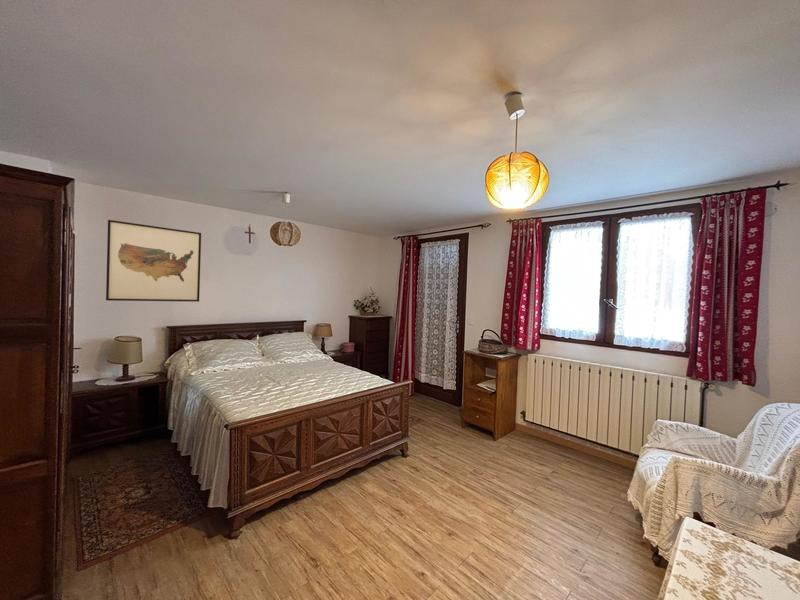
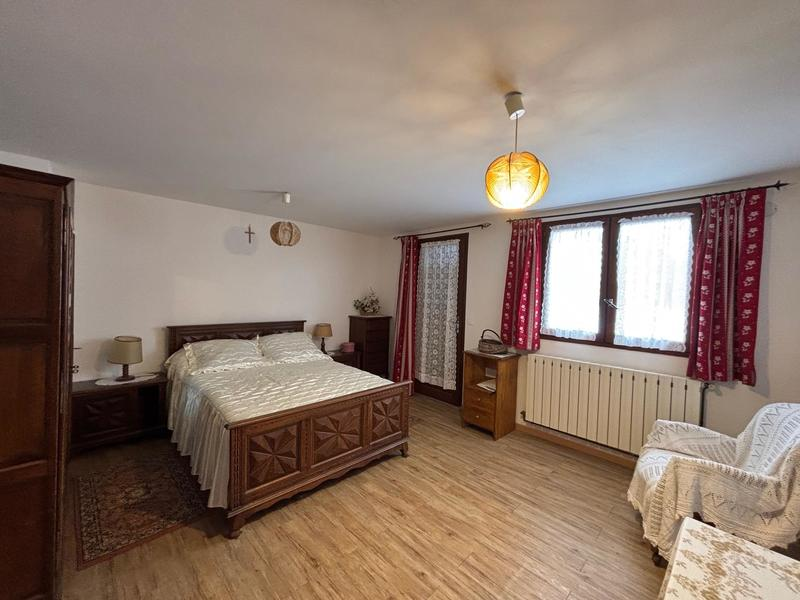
- wall art (157, 264)
